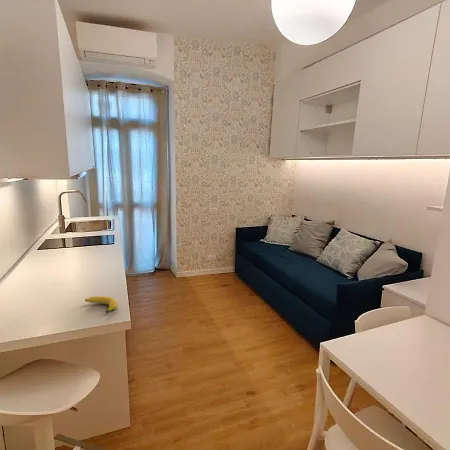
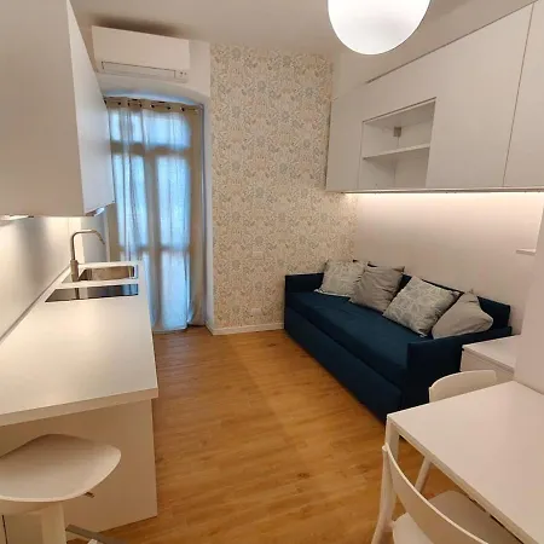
- fruit (102, 302)
